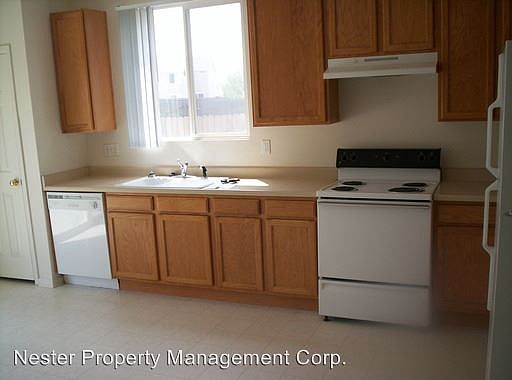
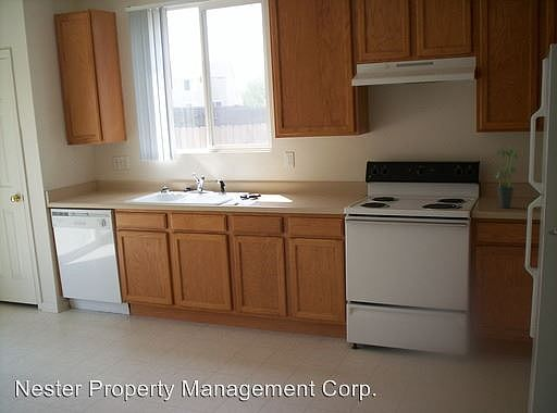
+ potted plant (508, 177)
